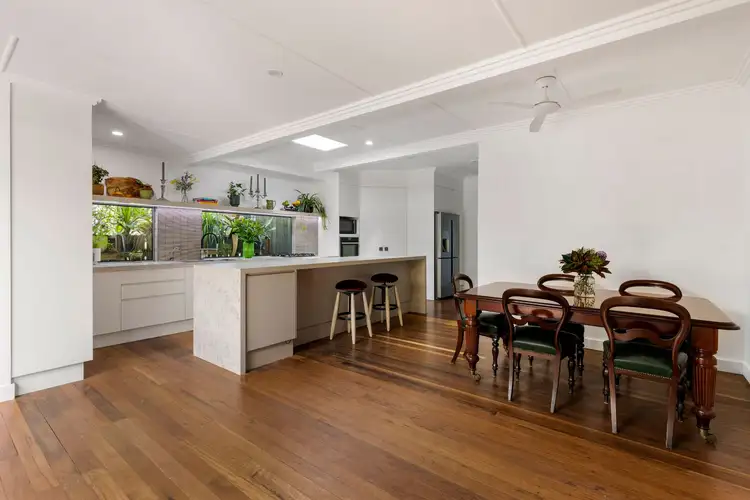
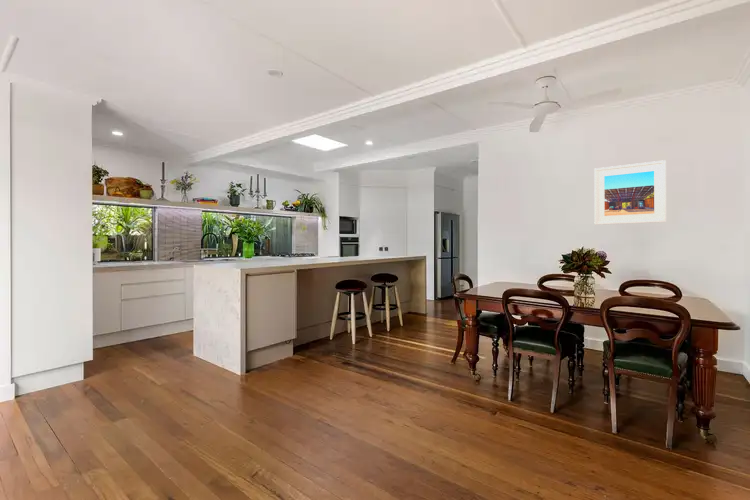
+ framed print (628, 194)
